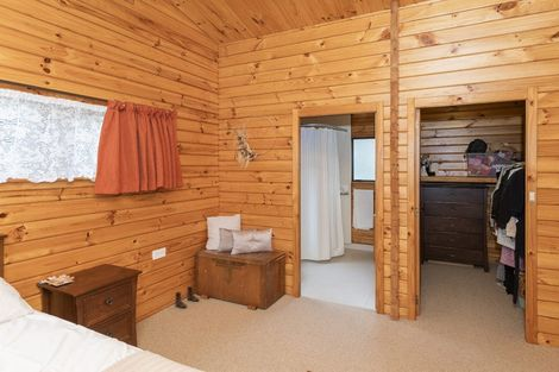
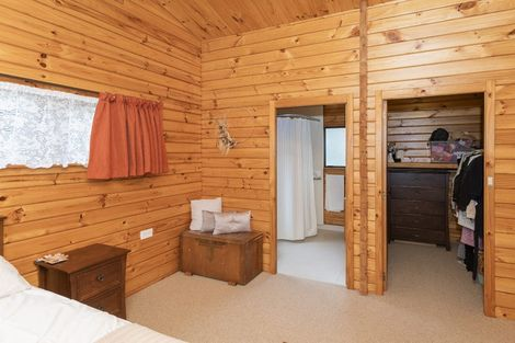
- boots (187, 296)
